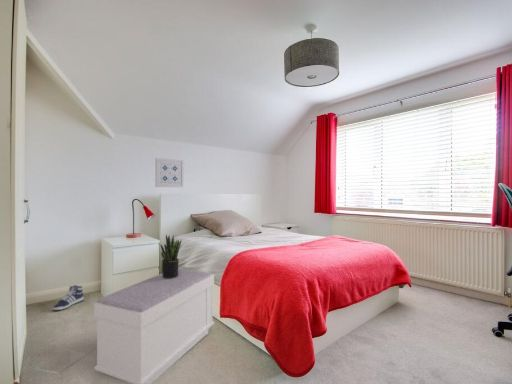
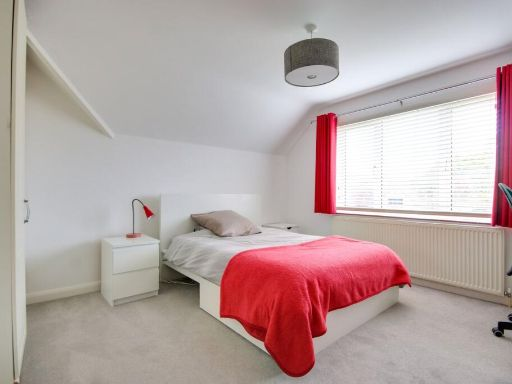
- sneaker (68, 296)
- bench (162, 316)
- wall art (169, 173)
- potted plant (171, 254)
